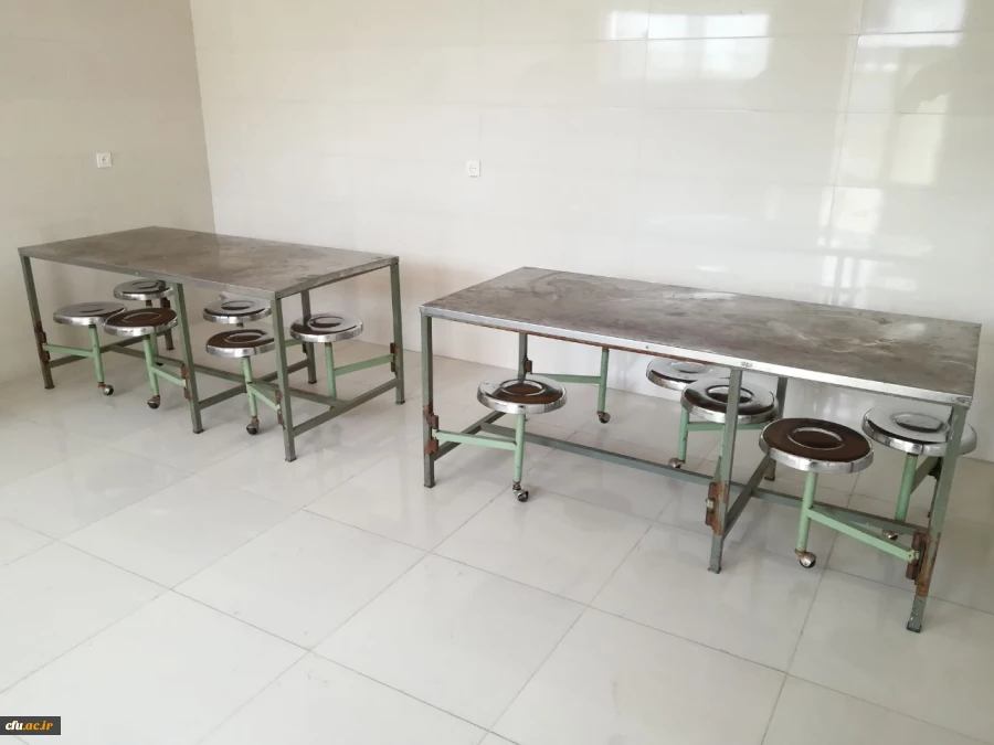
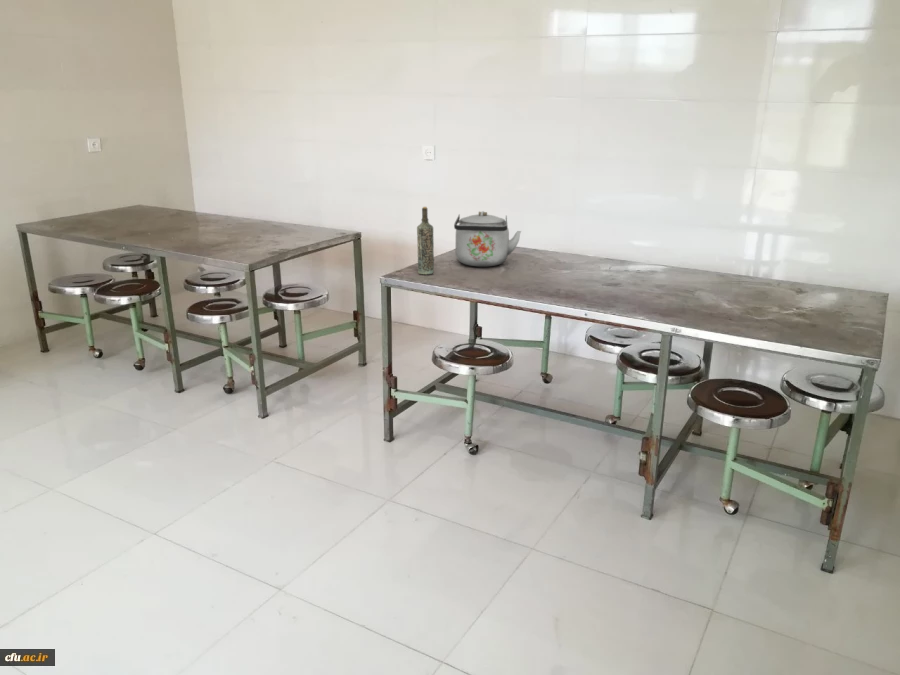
+ bottle (425, 240)
+ kettle (488, 238)
